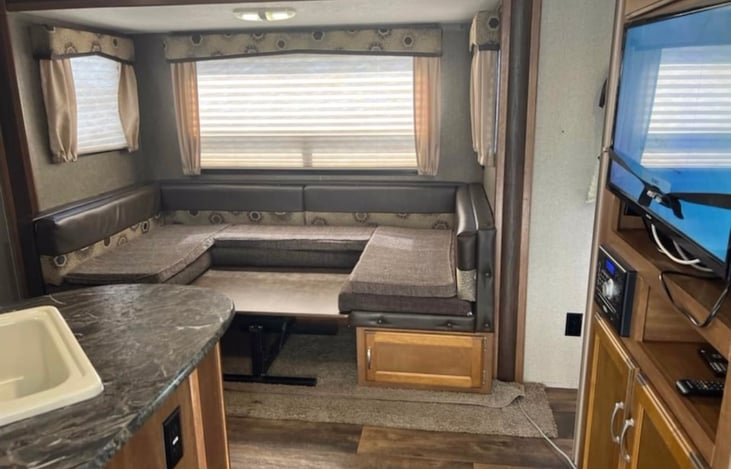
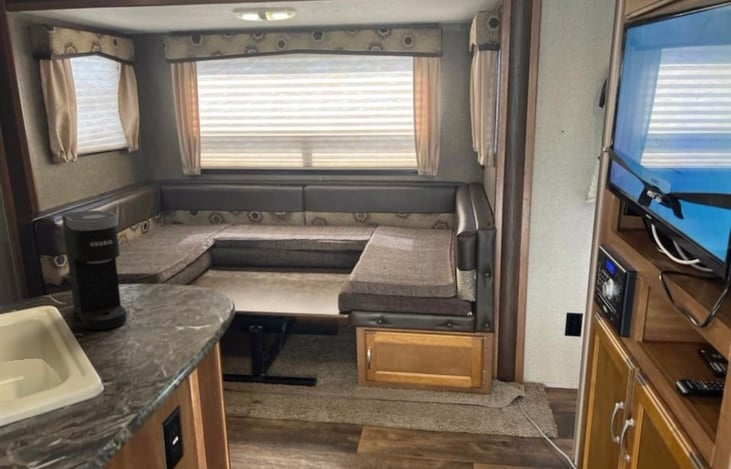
+ coffee maker (94, 265)
